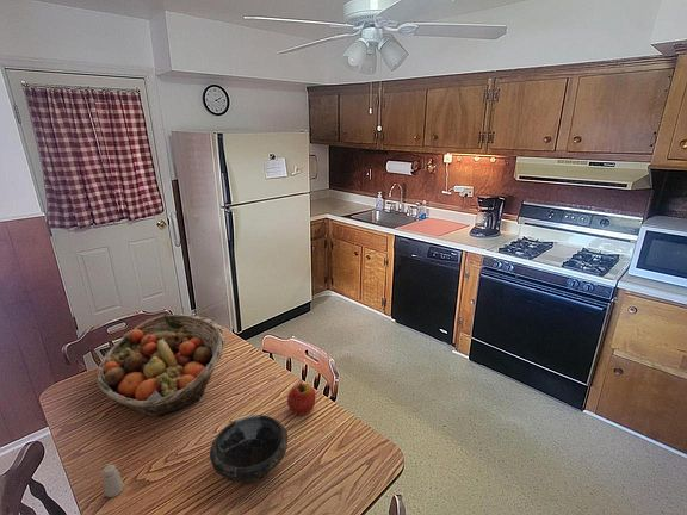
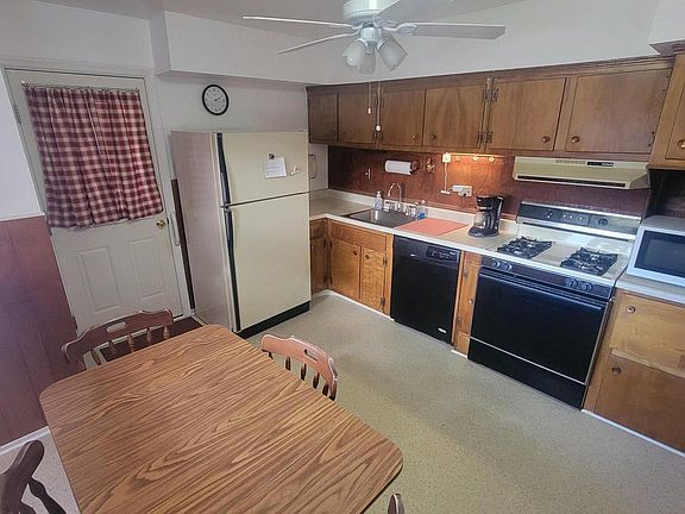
- saltshaker (111, 479)
- fruit basket (165, 361)
- apple (302, 397)
- bowl (250, 452)
